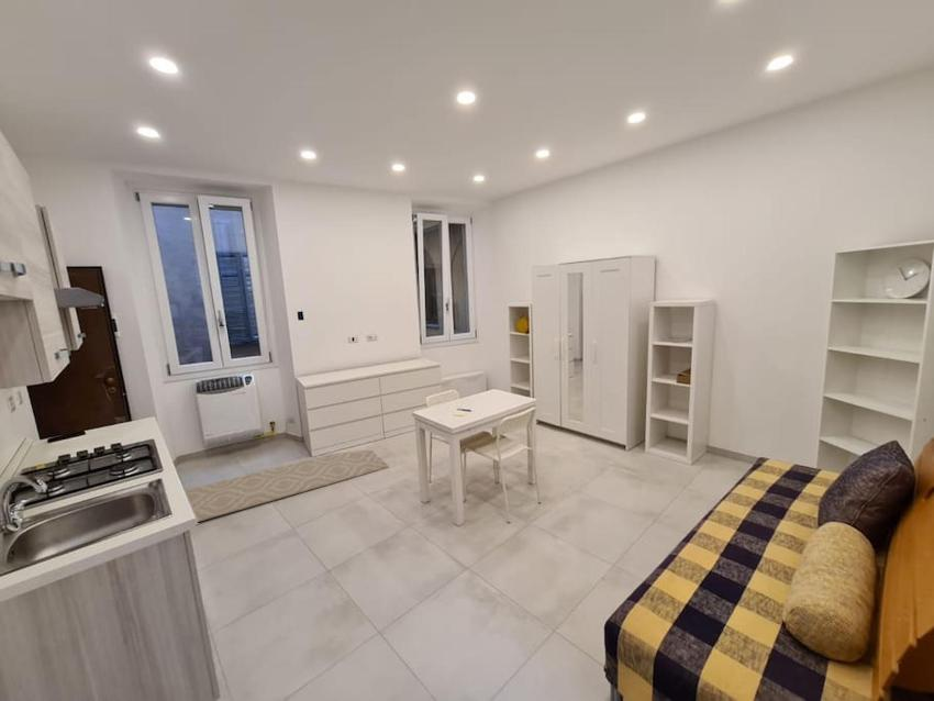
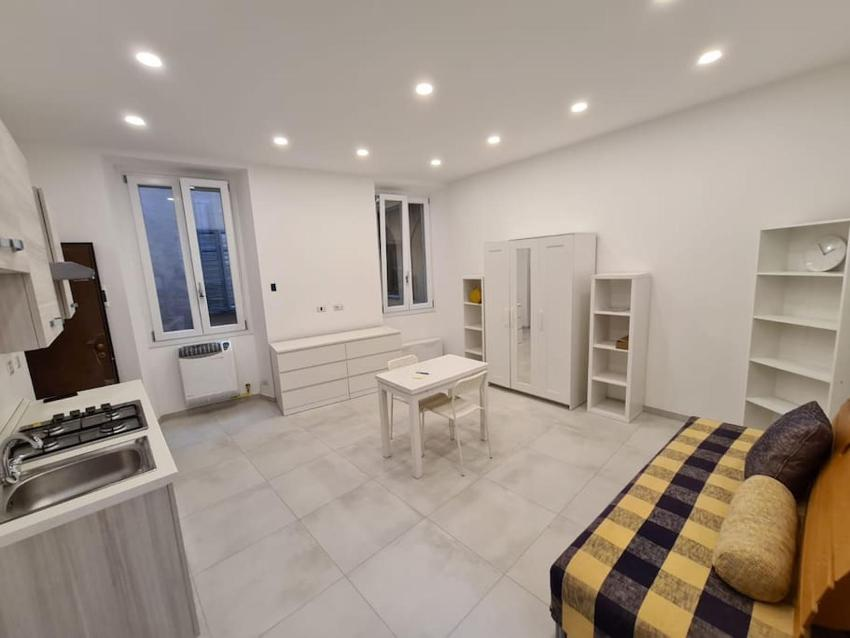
- rug (253, 488)
